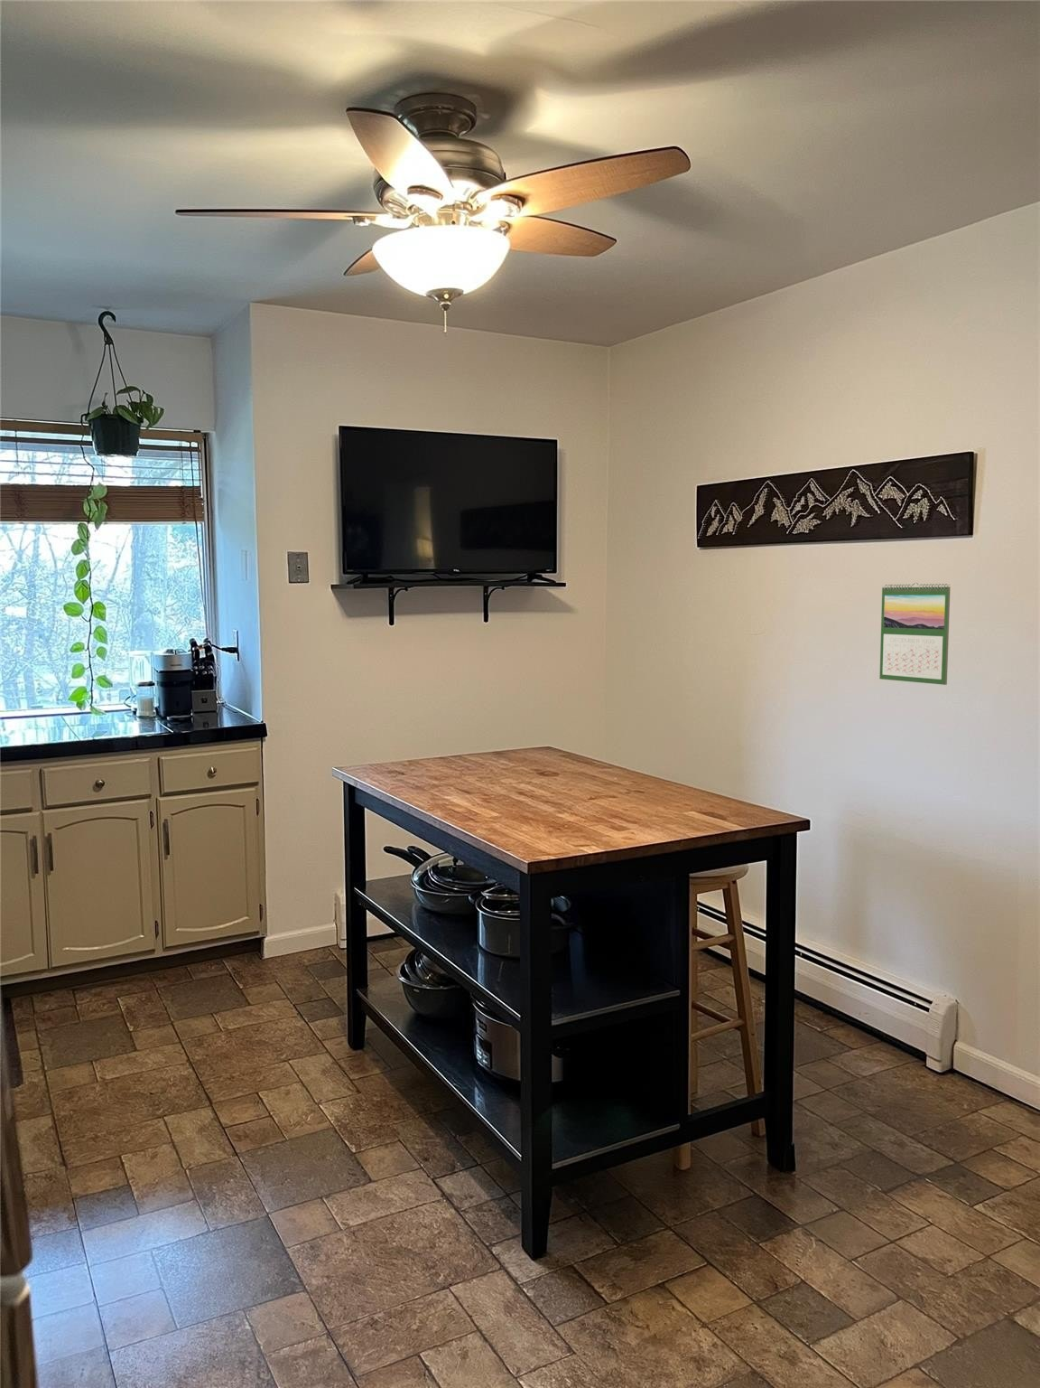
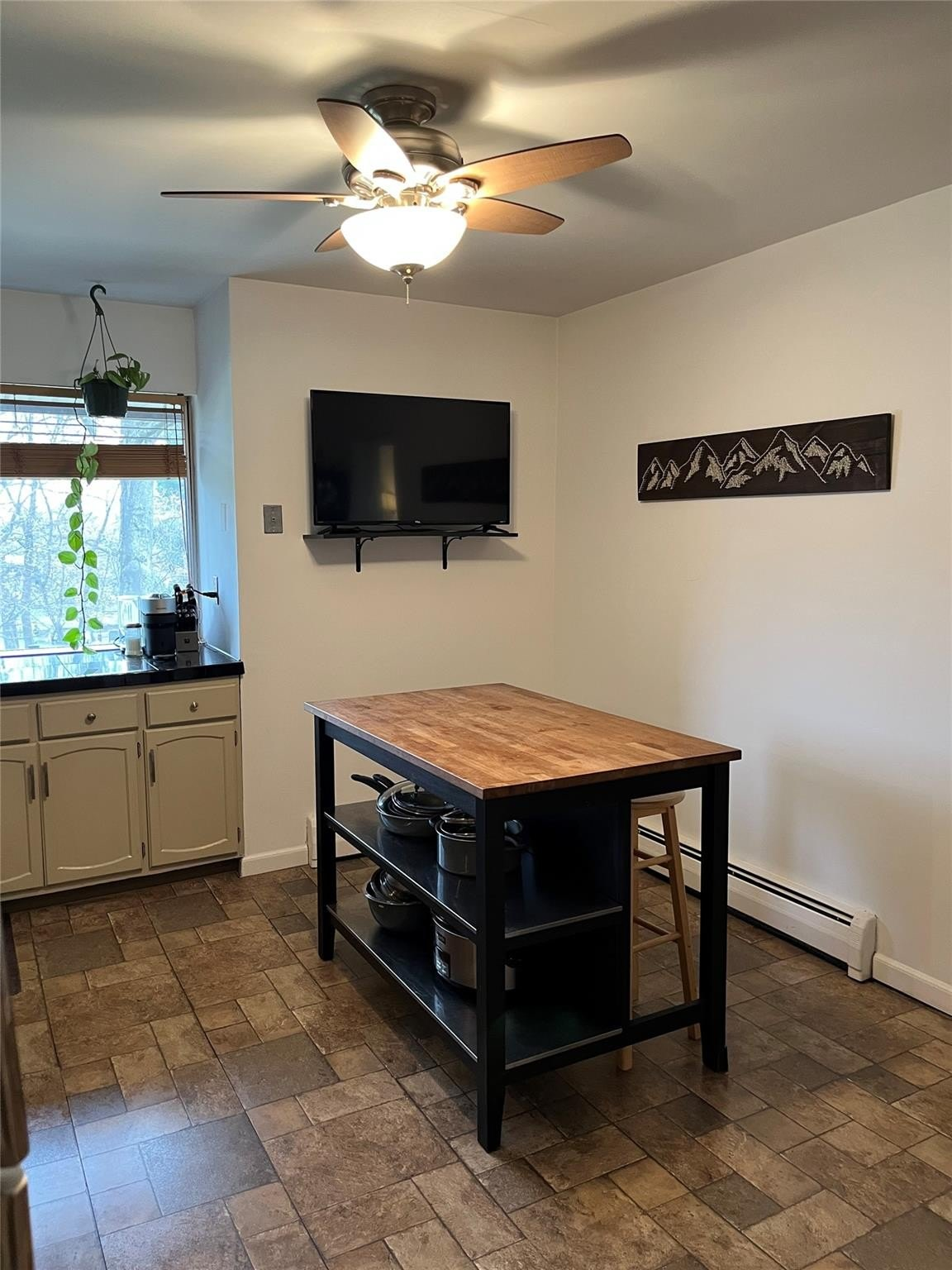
- calendar (913, 632)
